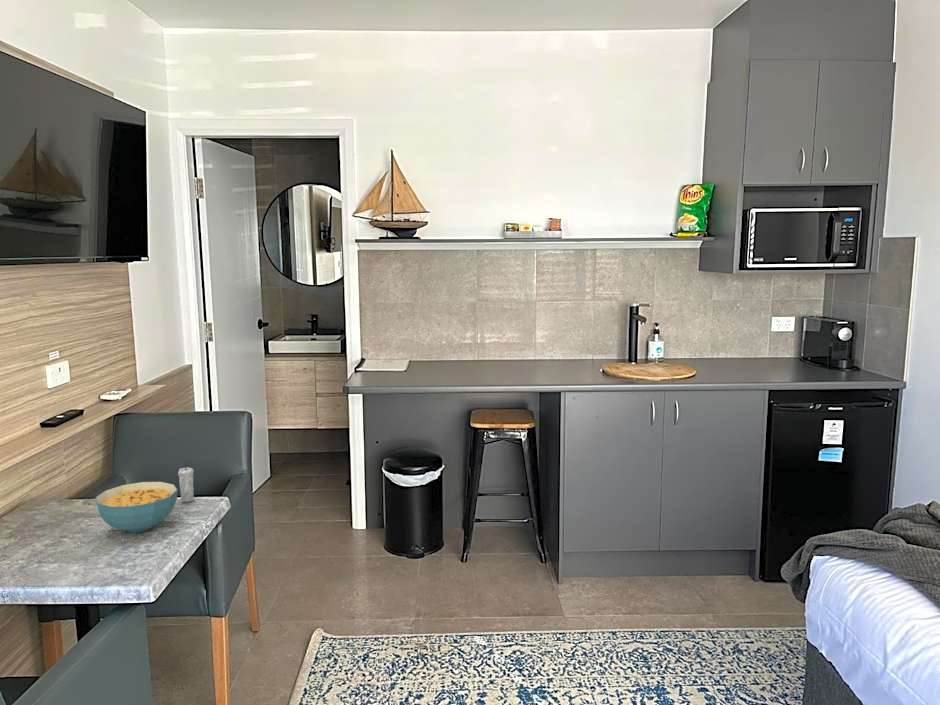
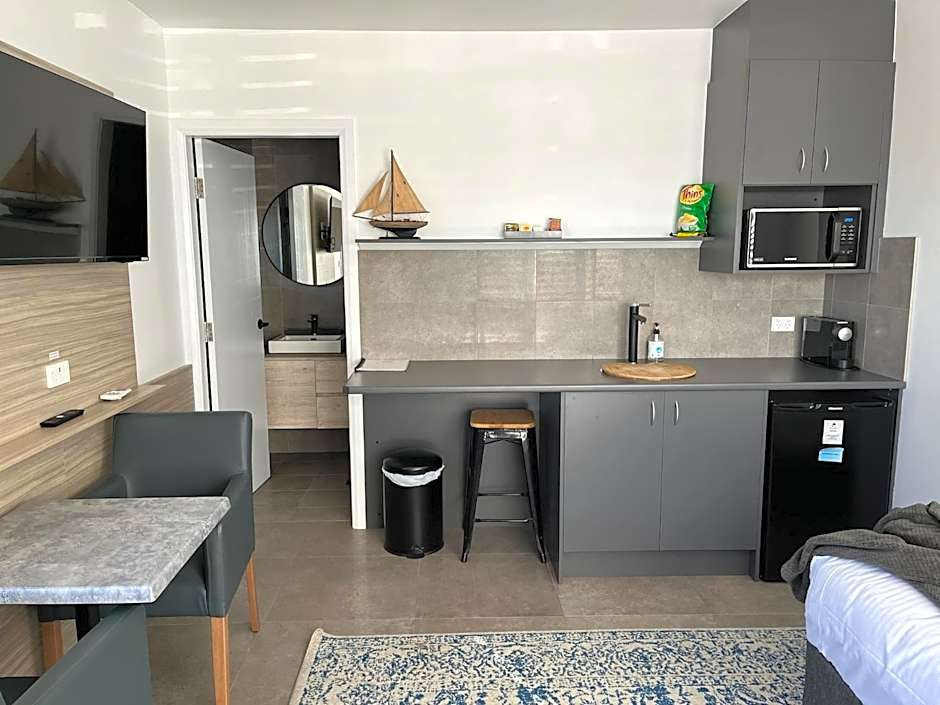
- cereal bowl (138, 511)
- candle (186, 481)
